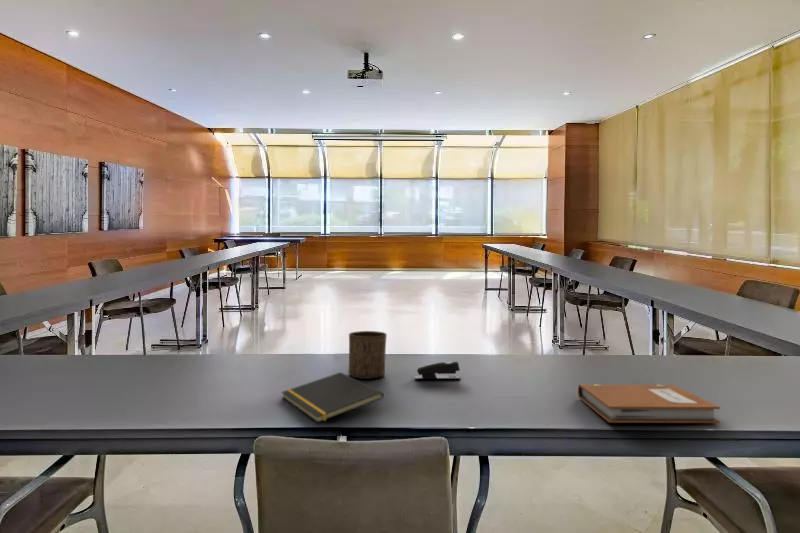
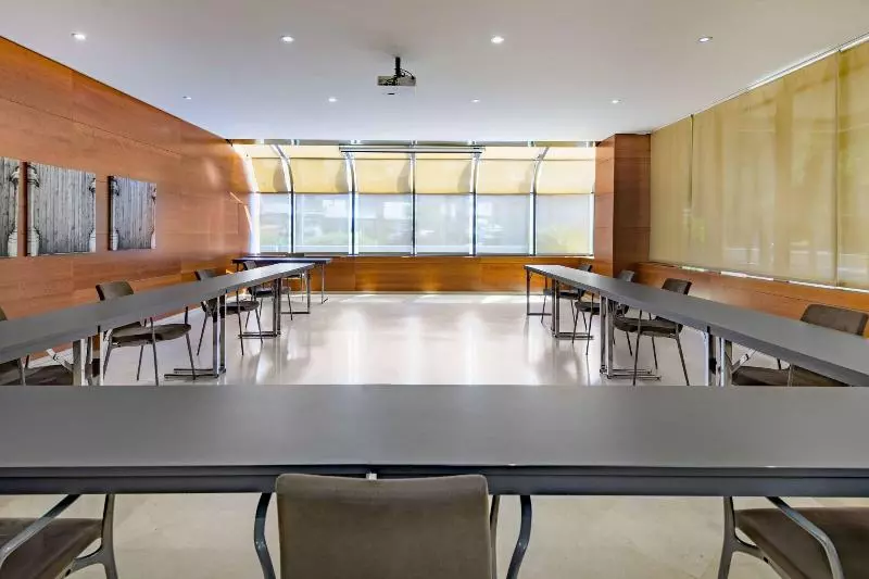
- notepad (330, 394)
- notebook (645, 401)
- cup (367, 354)
- stapler (437, 369)
